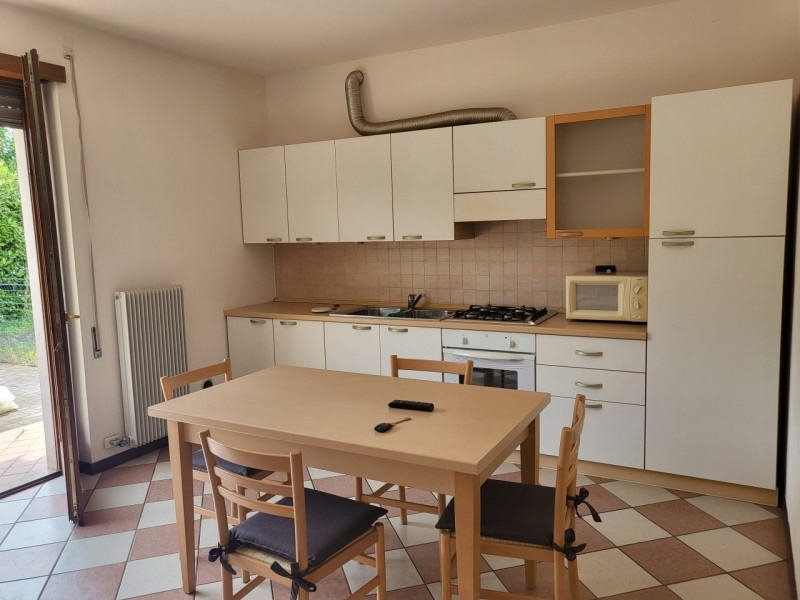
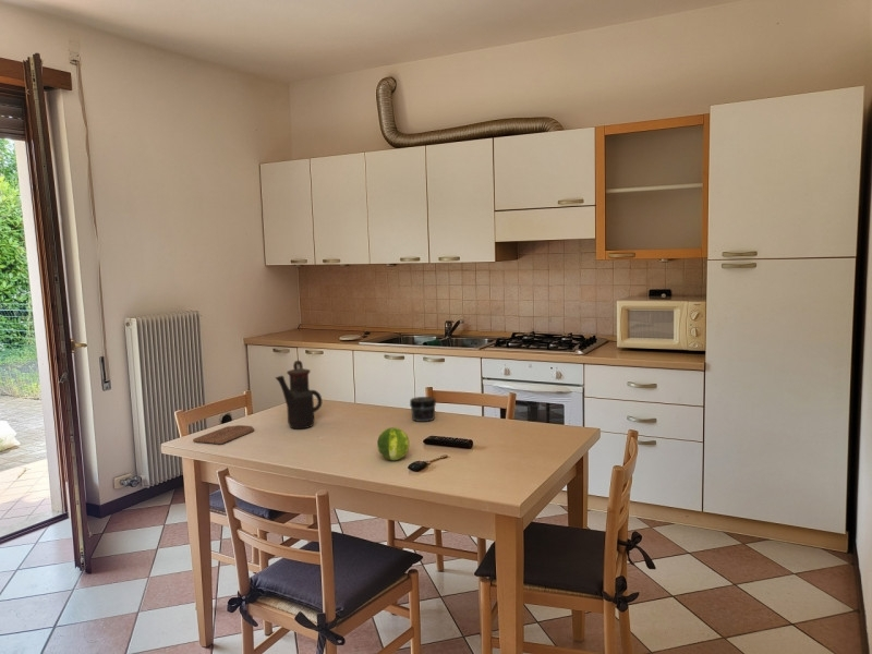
+ jar (423, 409)
+ fruit (392, 444)
+ cutting board (227, 434)
+ teapot (299, 393)
